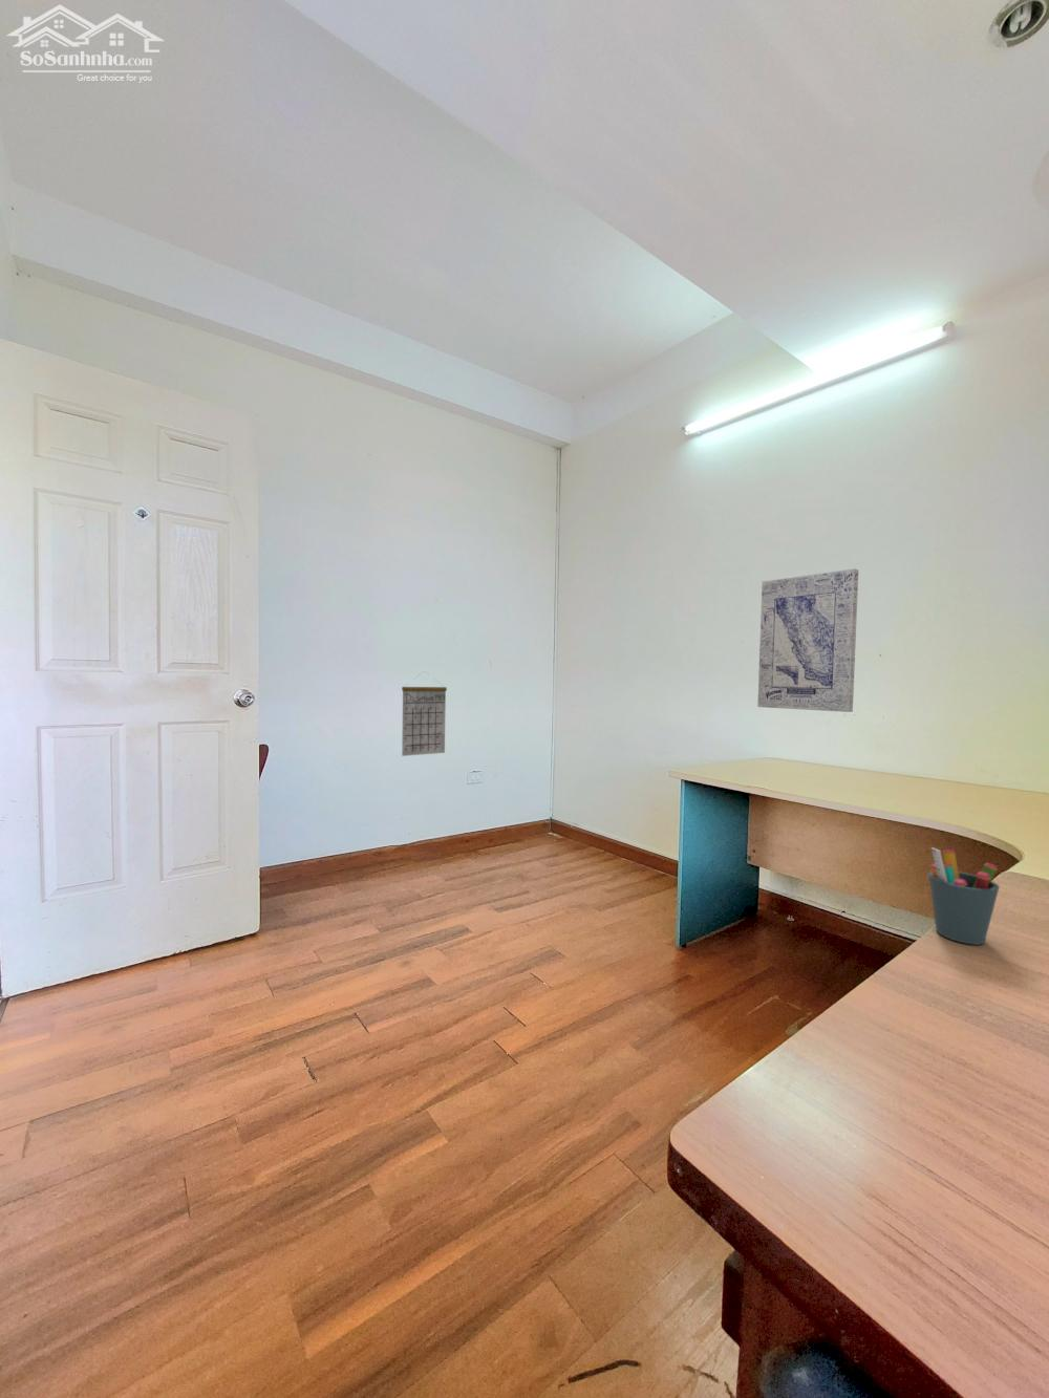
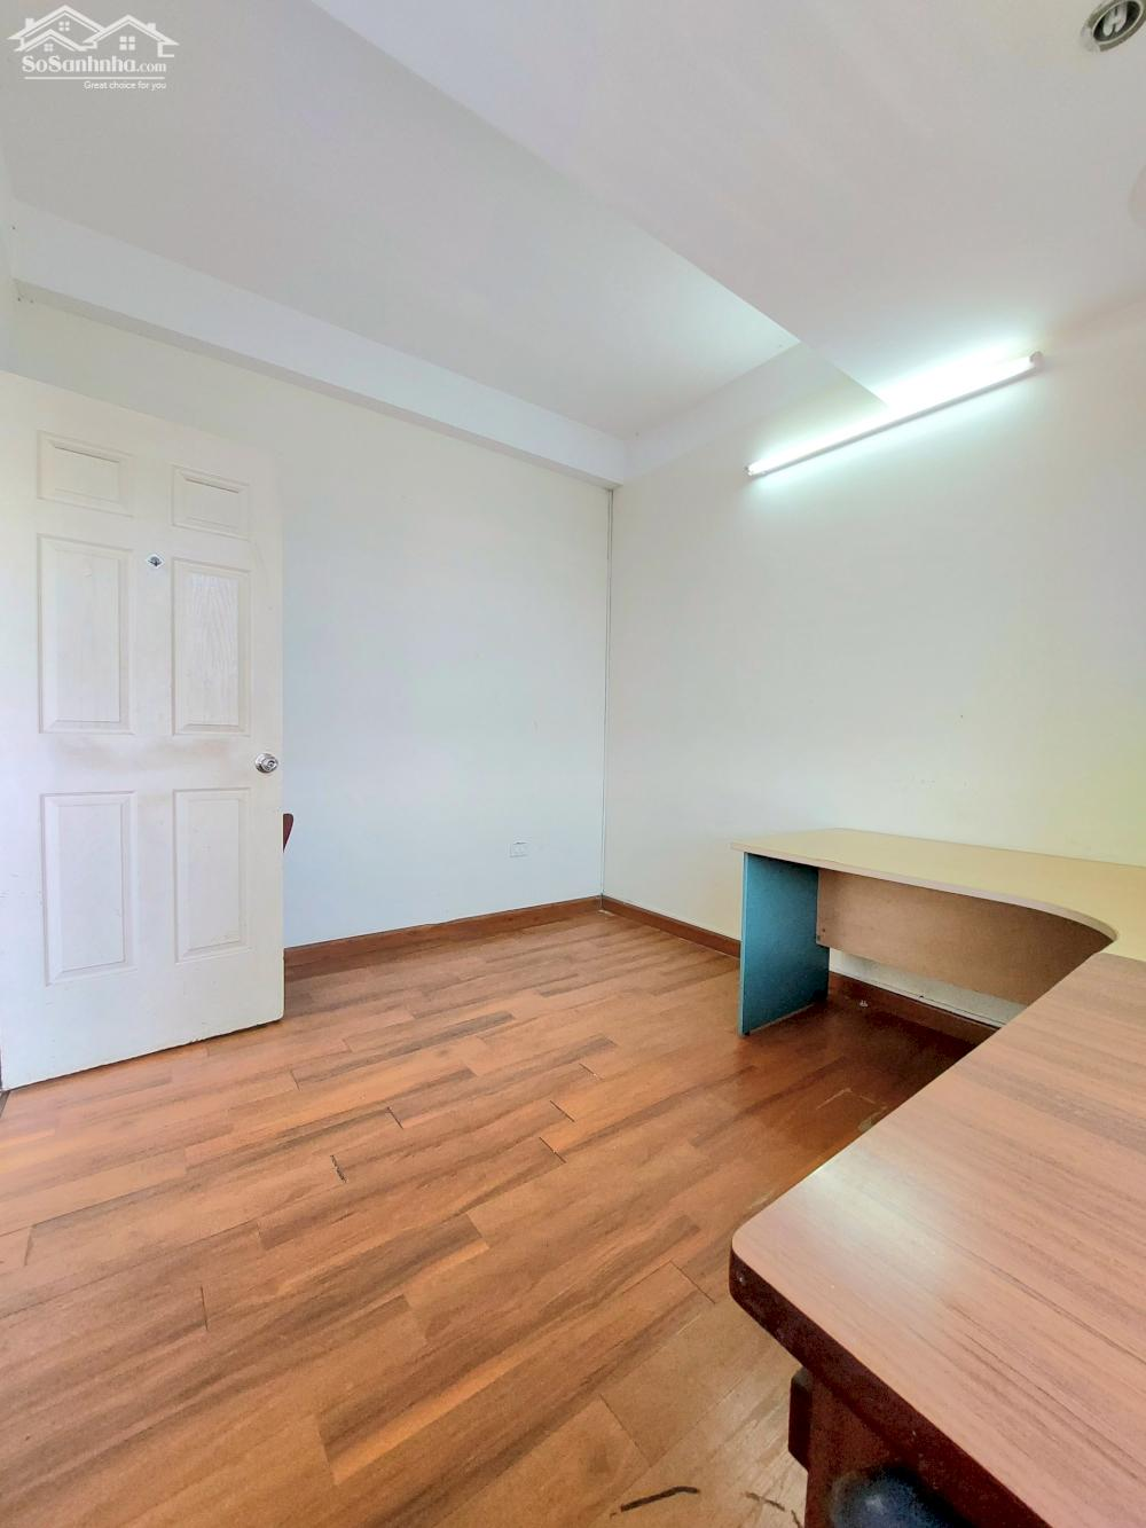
- pen holder (961, 891)
- wall art (804, 643)
- calendar (424, 712)
